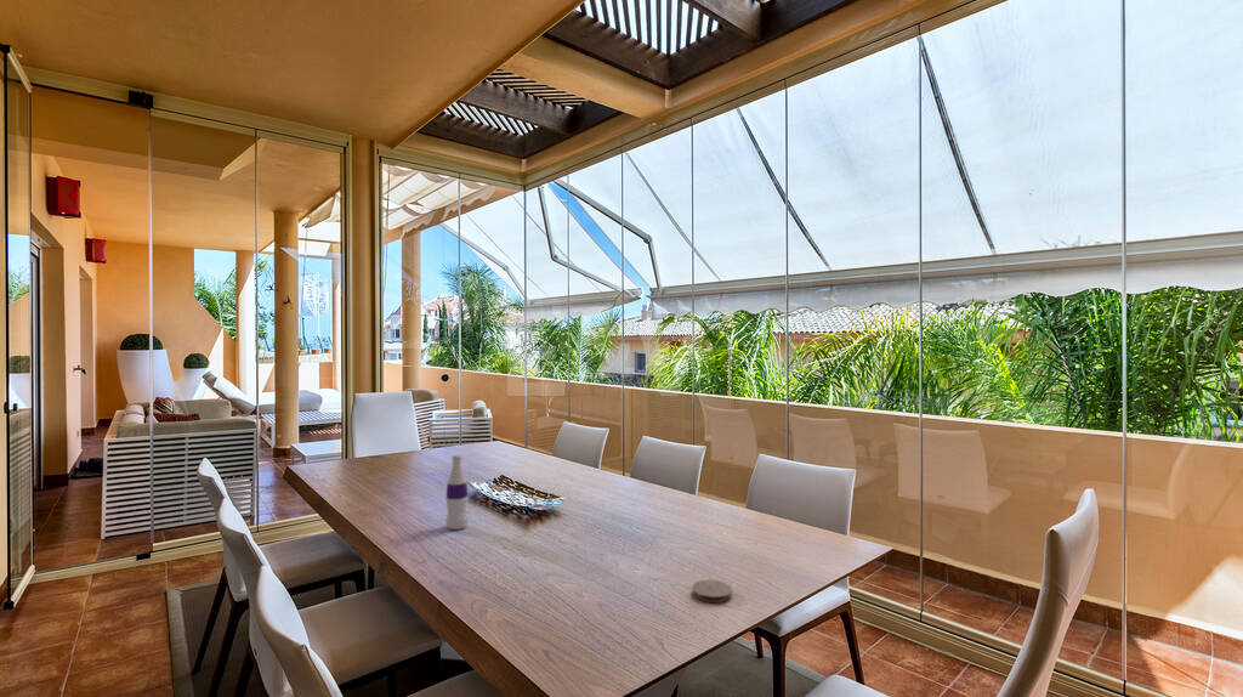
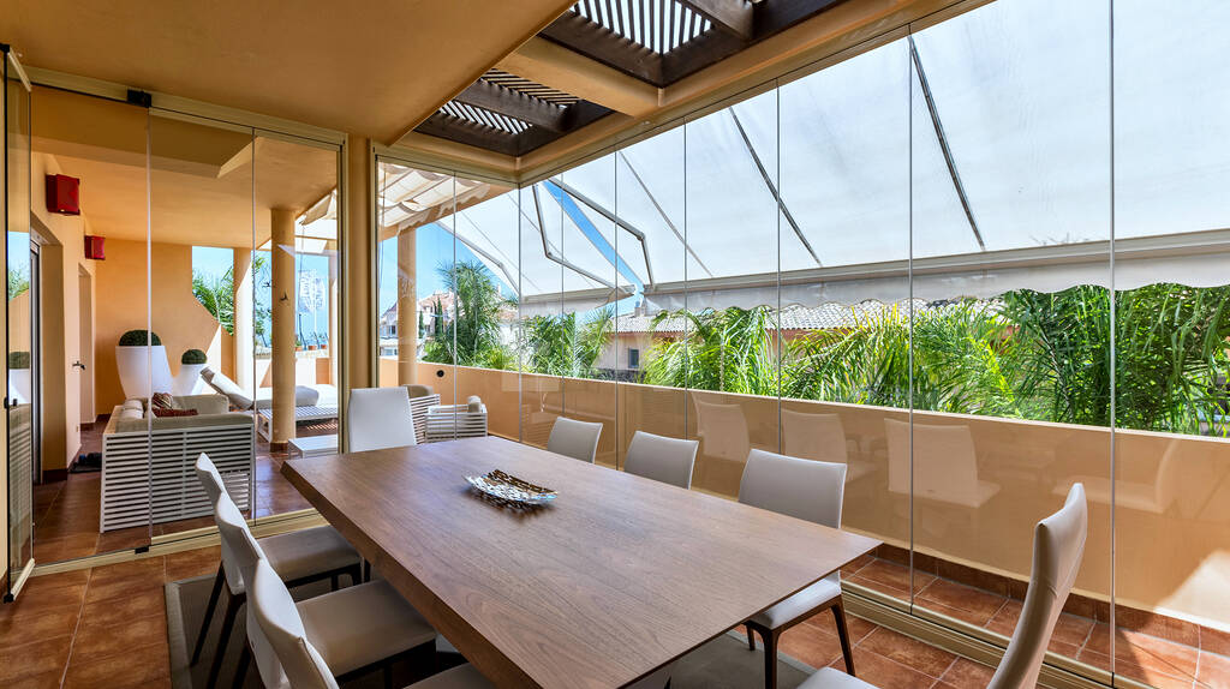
- bottle (456, 491)
- coaster (711, 590)
